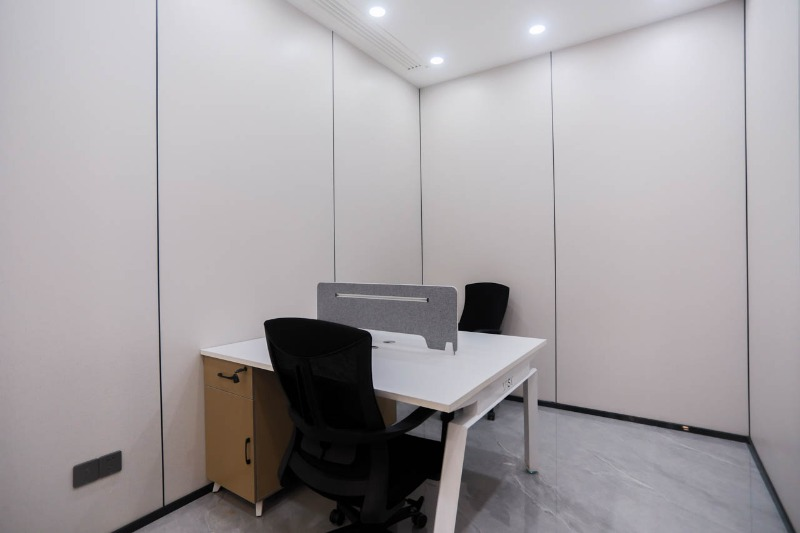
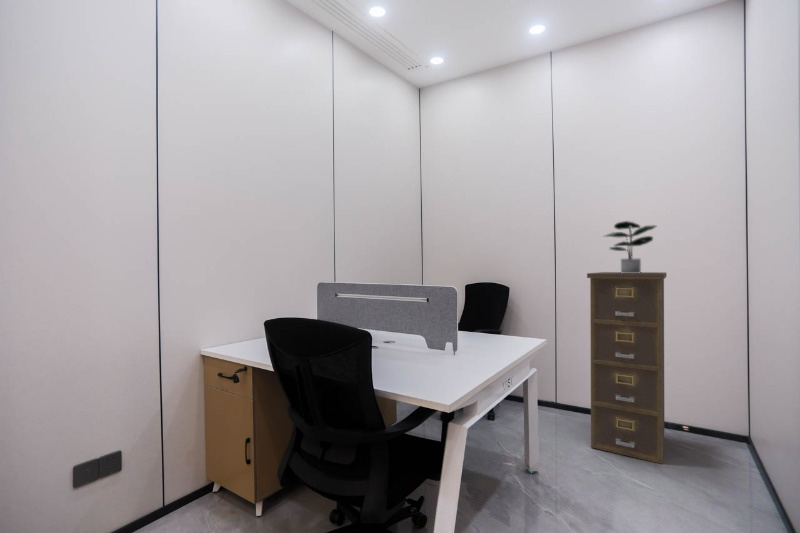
+ potted plant (628, 247)
+ filing cabinet (629, 355)
